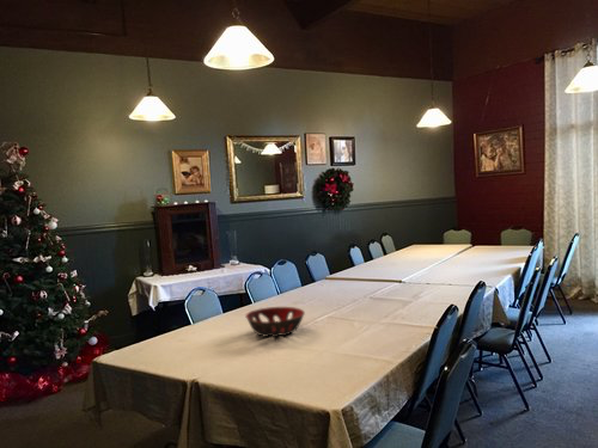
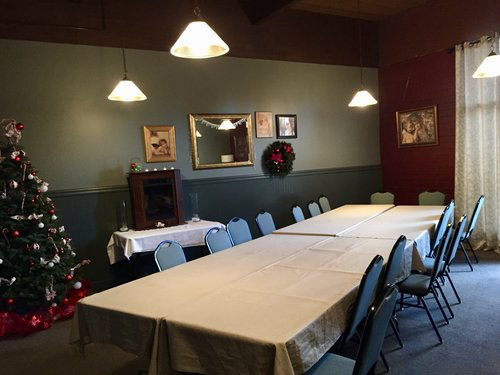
- decorative bowl (275, 321)
